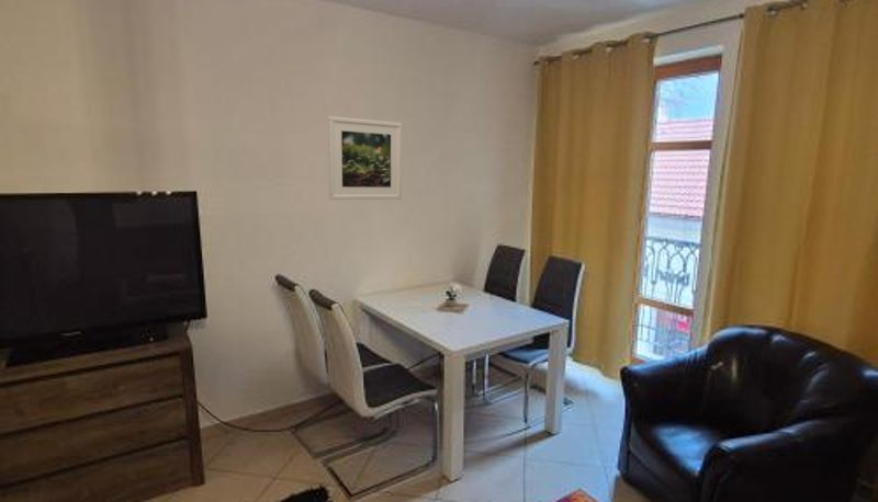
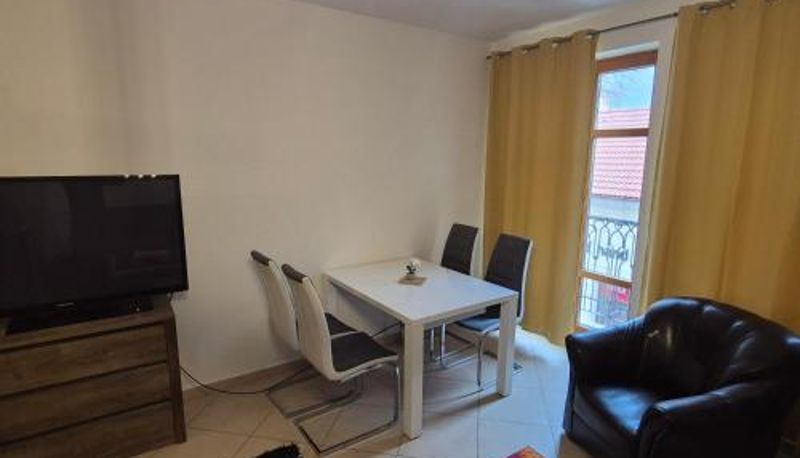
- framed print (367, 160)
